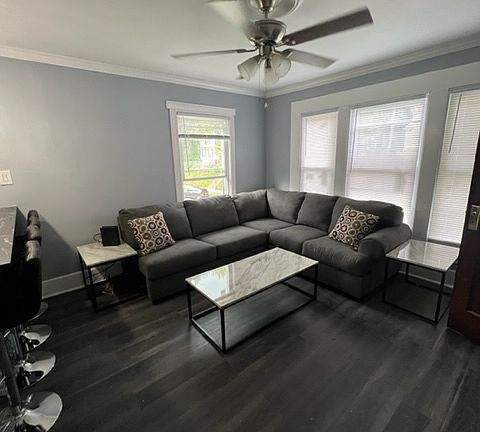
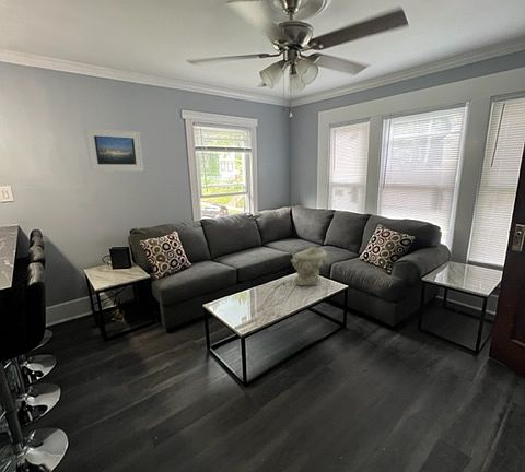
+ decorative bowl (308, 267)
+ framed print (116, 151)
